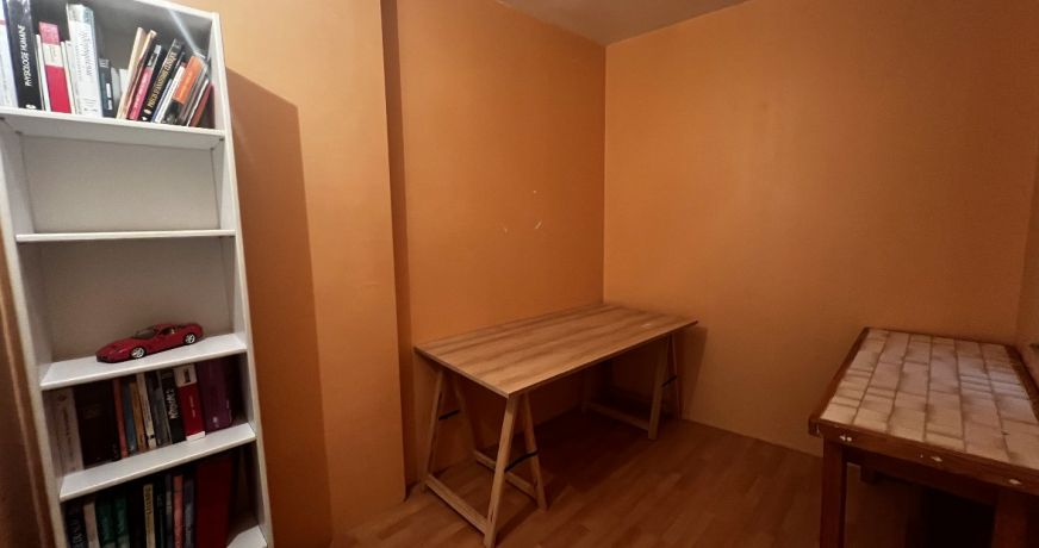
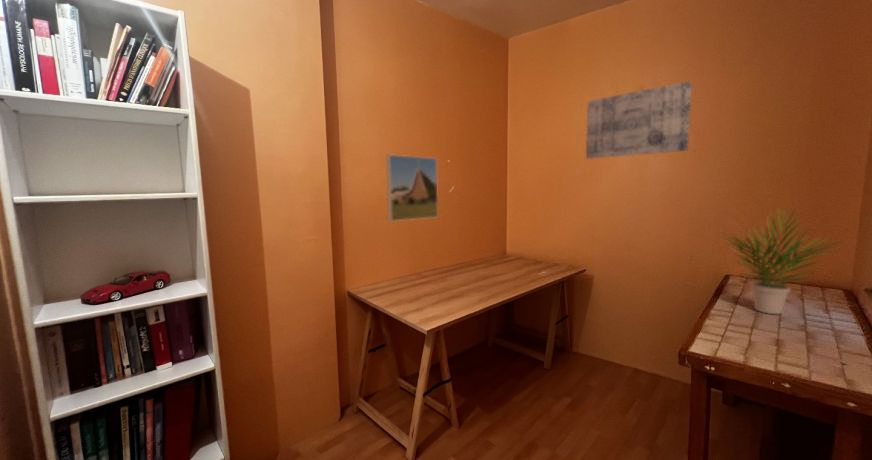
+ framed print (413, 188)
+ wall art (633, 123)
+ potted plant (774, 259)
